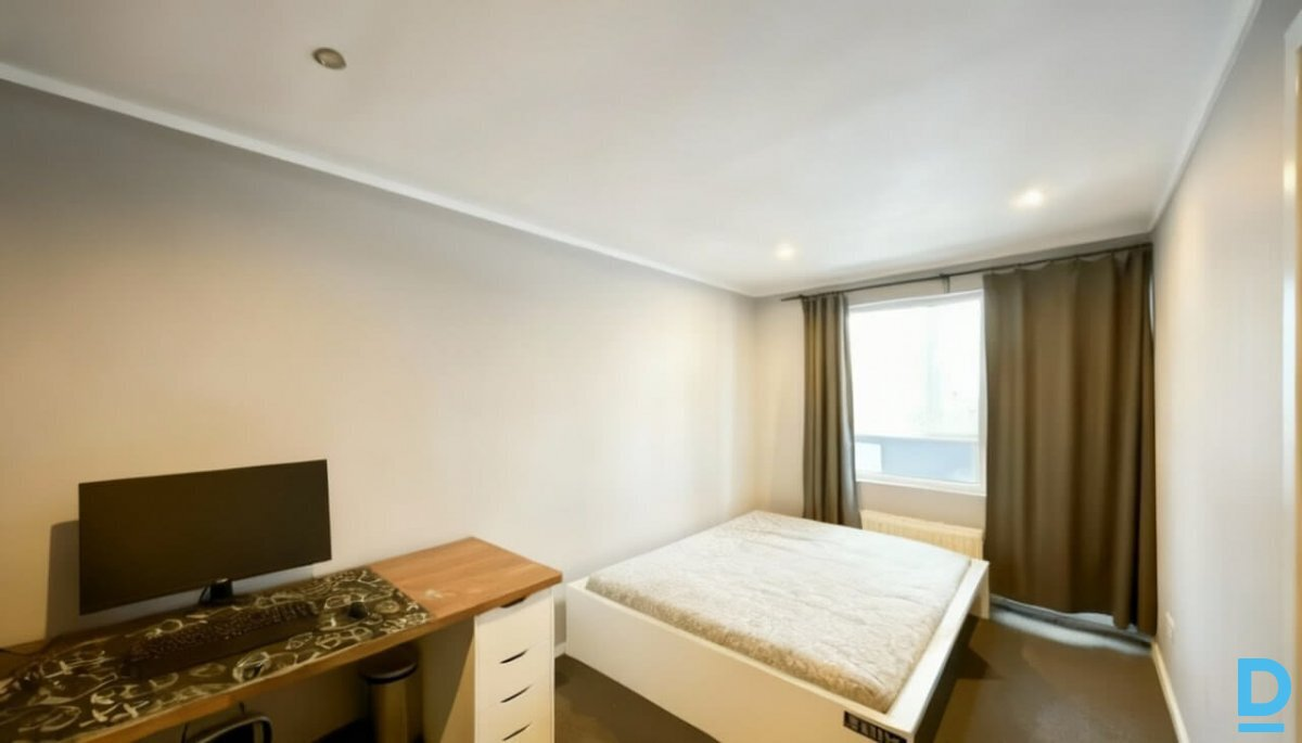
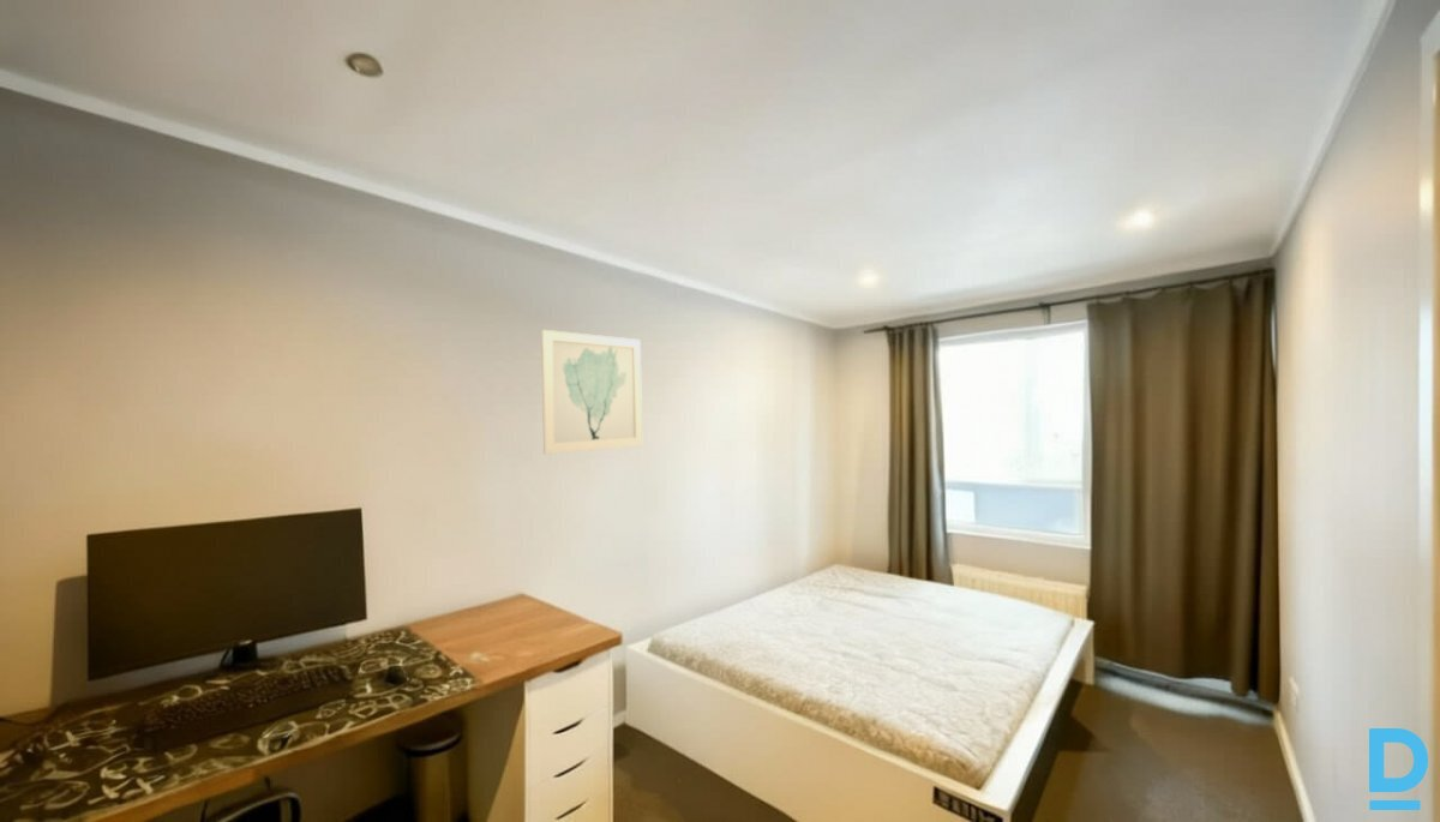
+ wall art (595, 392)
